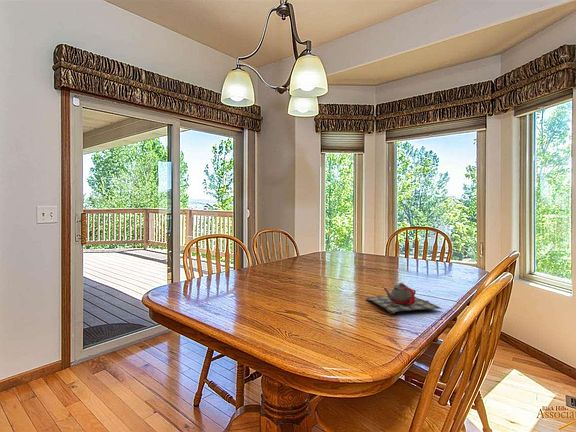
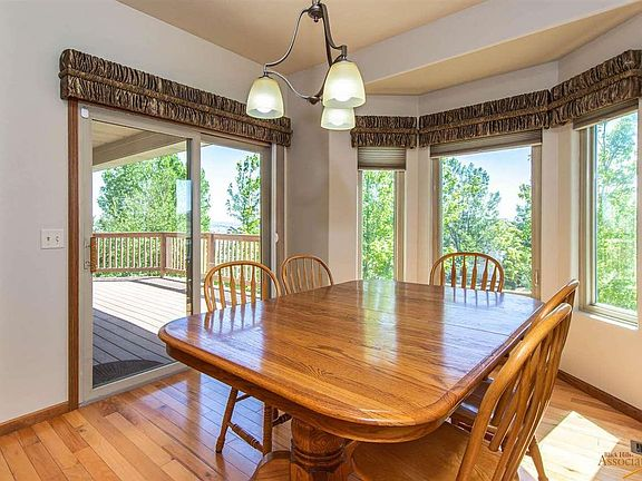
- teapot (401, 293)
